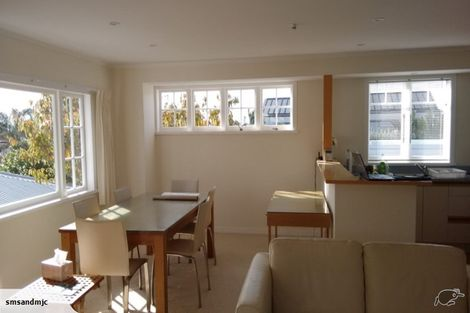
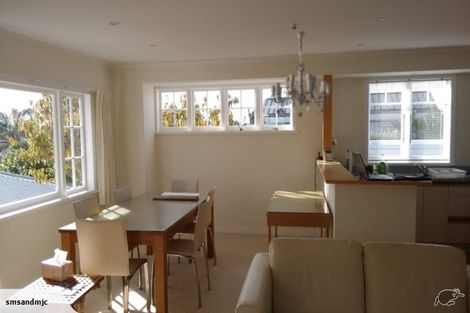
+ chandelier (300, 75)
